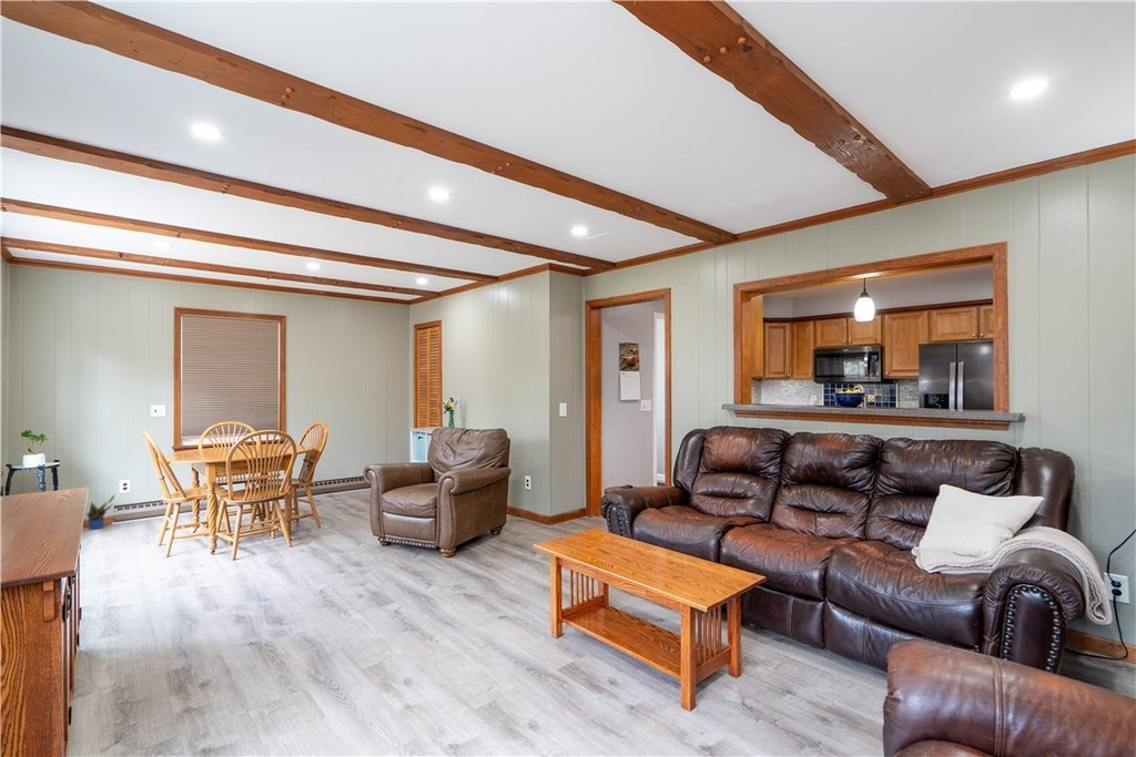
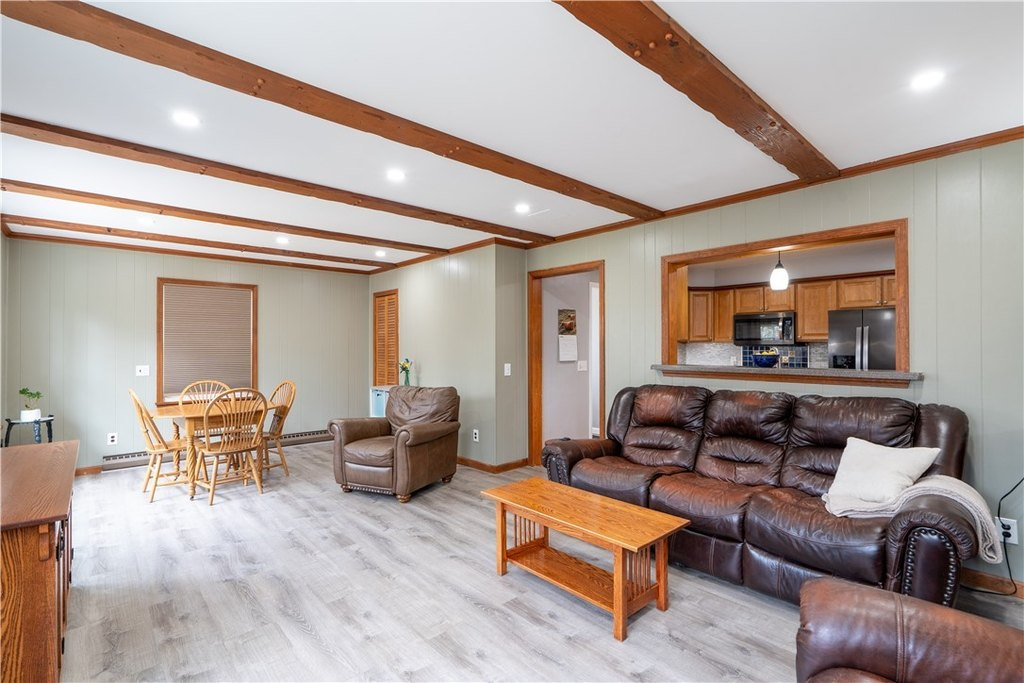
- potted plant (101, 510)
